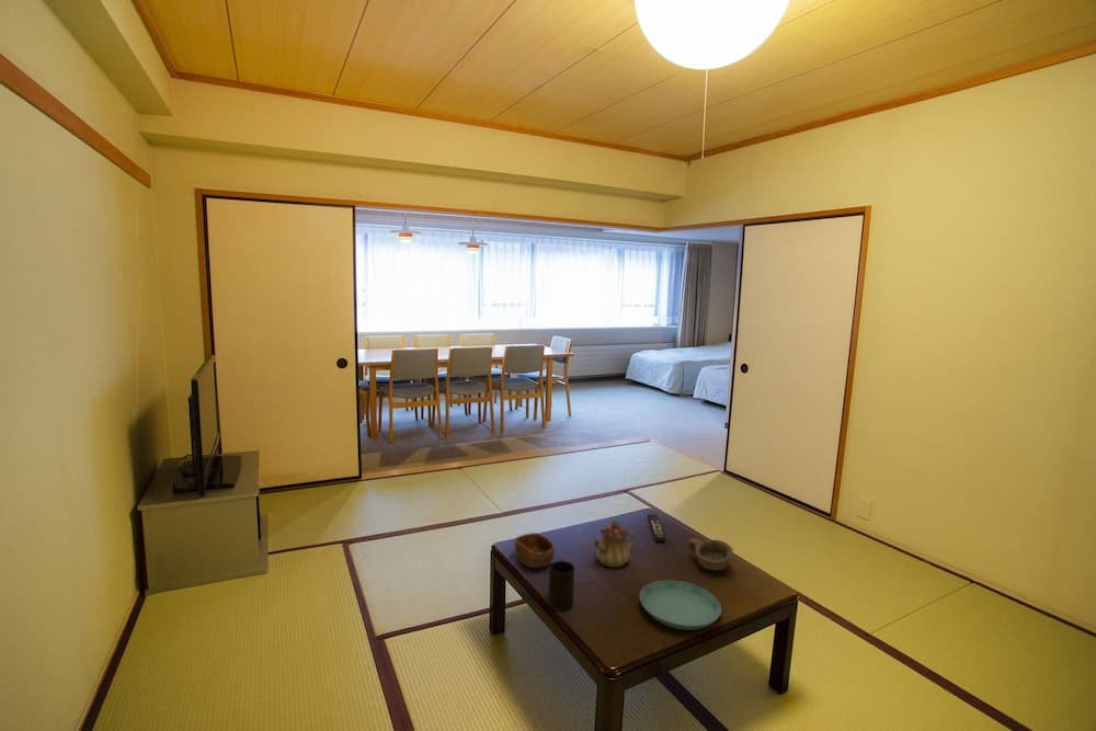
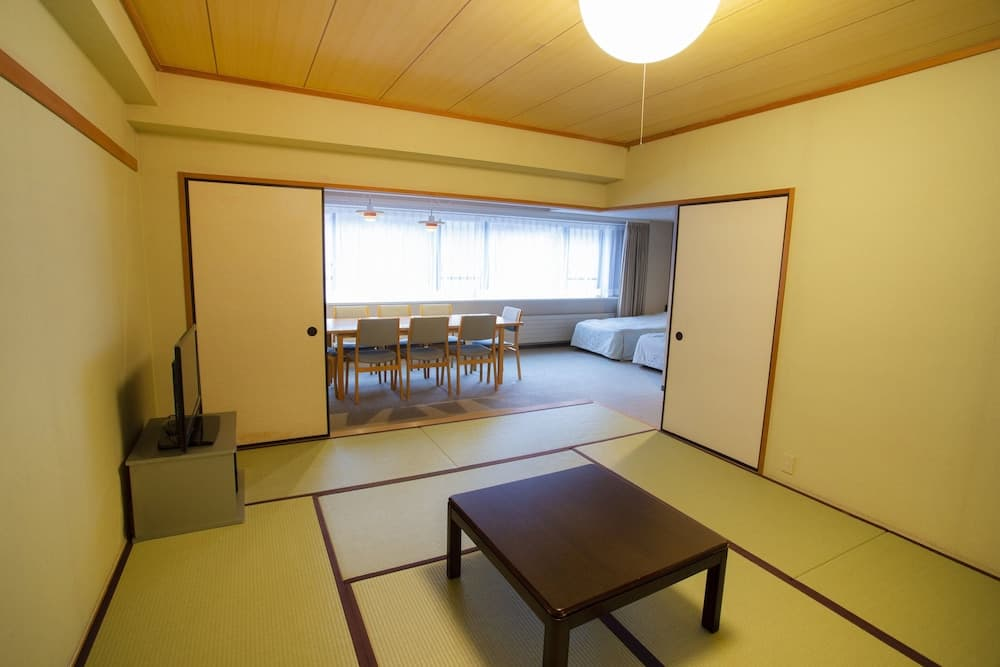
- cup (561, 585)
- teapot (615, 539)
- saucer (678, 605)
- bowl (534, 550)
- cup (708, 555)
- remote control (655, 526)
